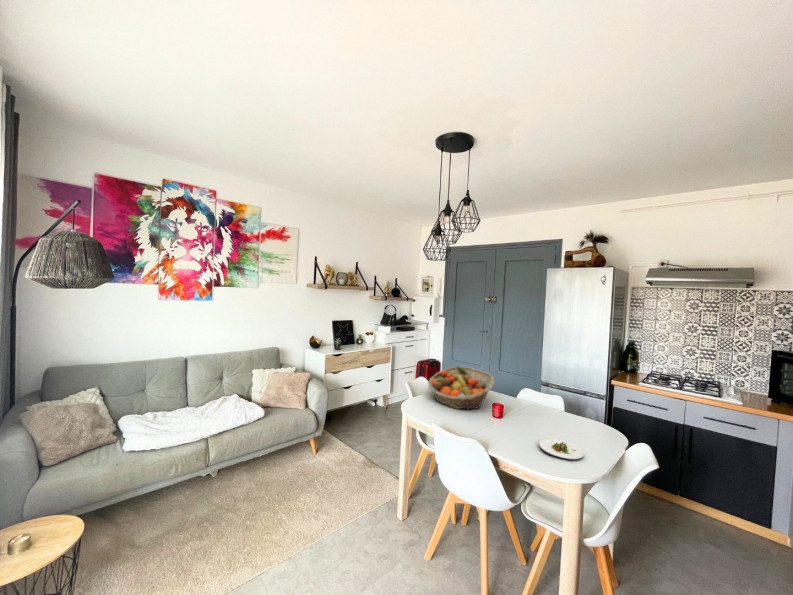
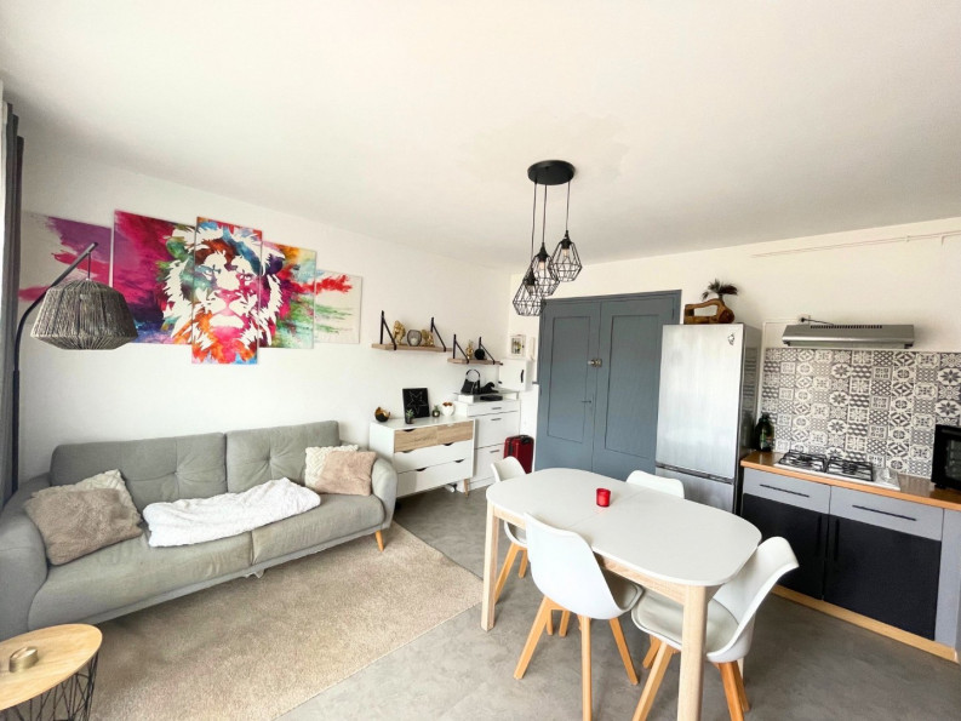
- fruit basket (460, 386)
- salad plate (560, 446)
